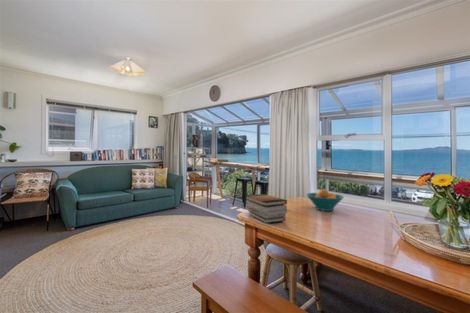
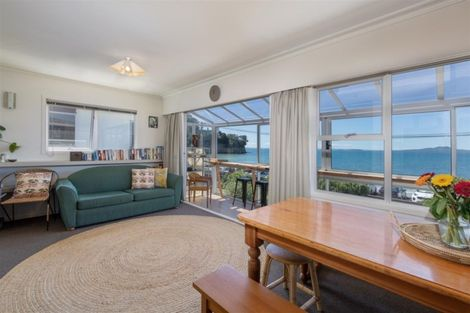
- book stack (265, 207)
- fruit bowl (324, 199)
